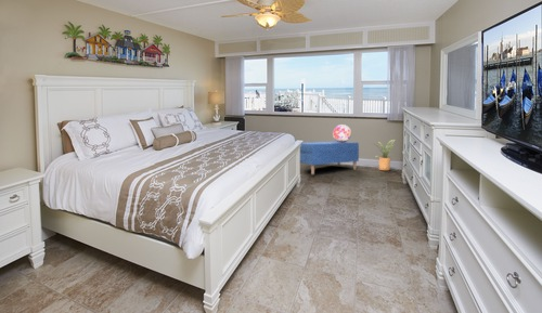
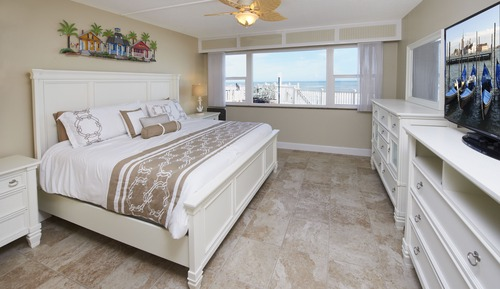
- decorative globe (341, 133)
- bench (326, 156)
- house plant (384, 154)
